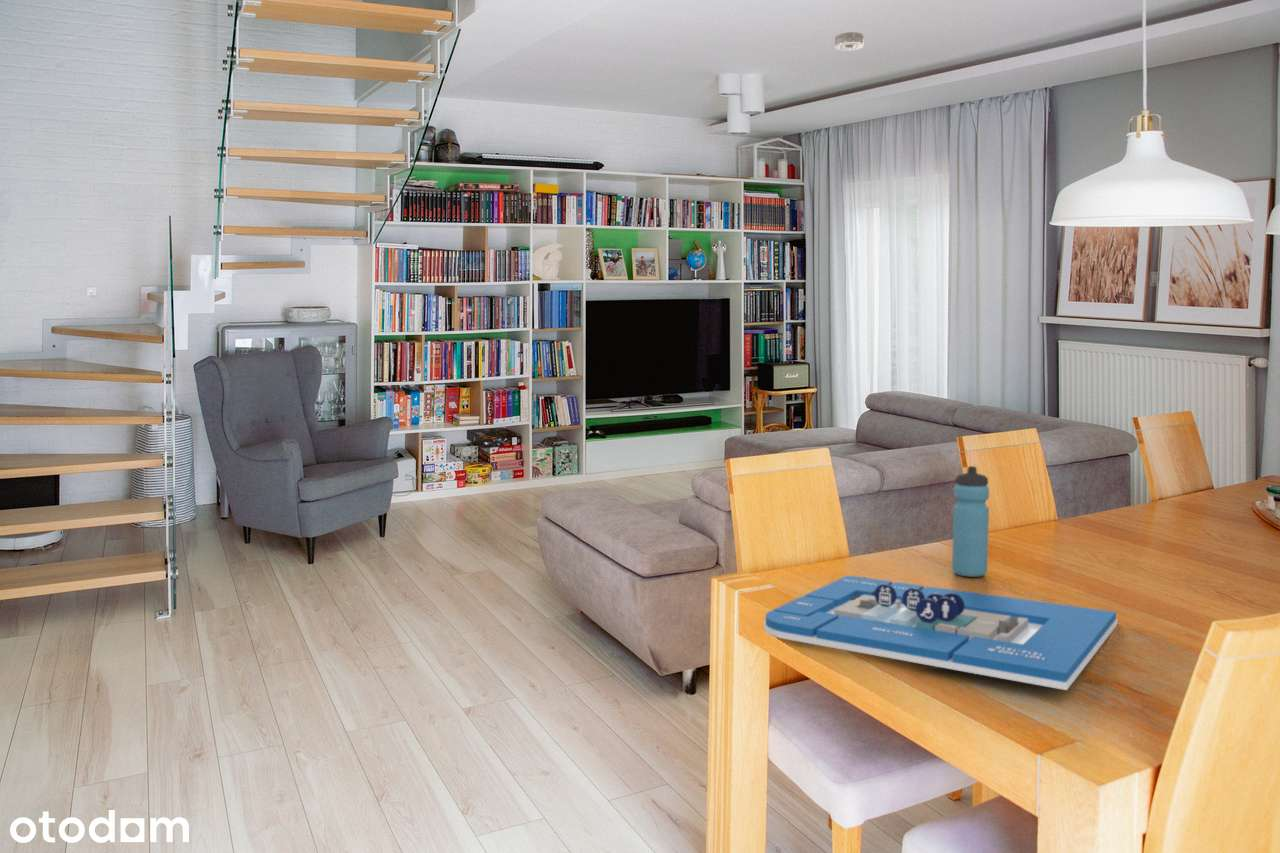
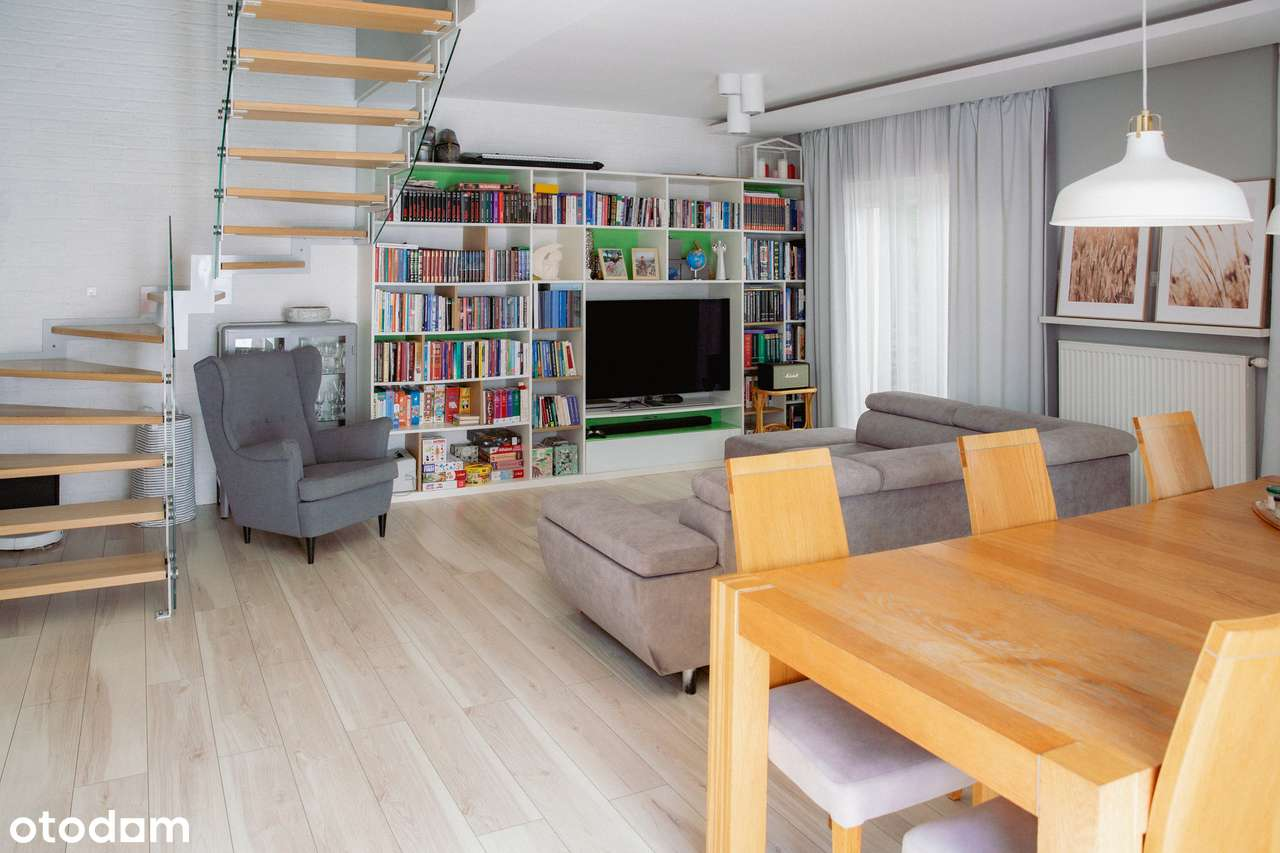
- smoke detector (849, 40)
- water bottle (970, 520)
- architectural model (936, 610)
